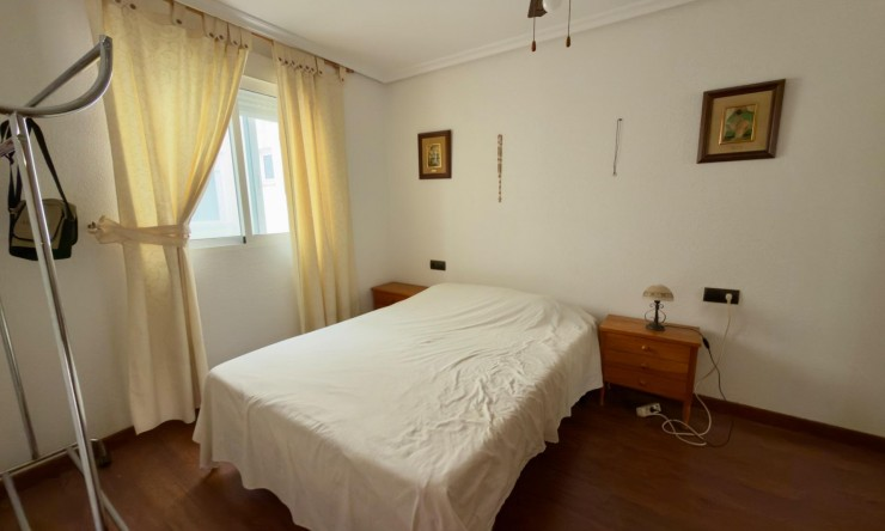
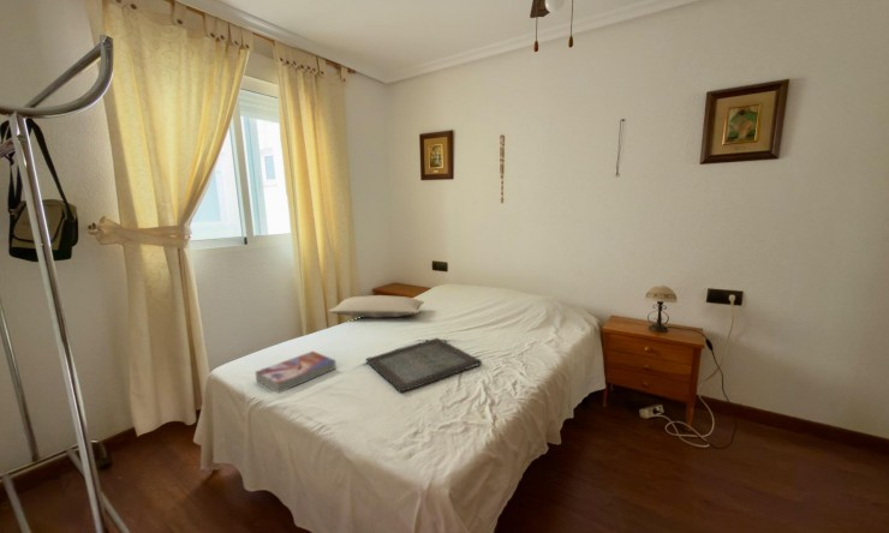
+ pillow (378, 305)
+ textbook (297, 370)
+ serving tray (422, 360)
